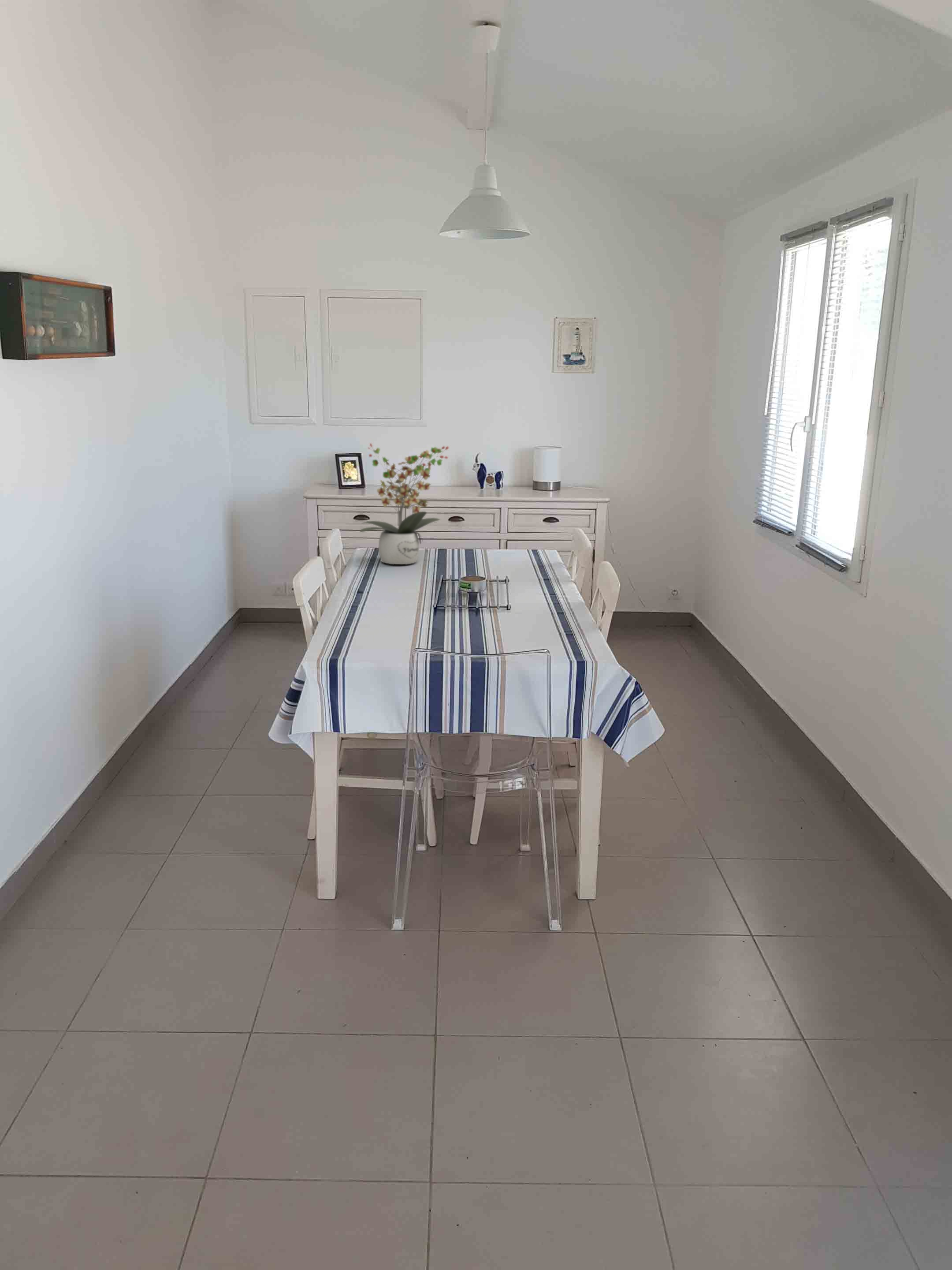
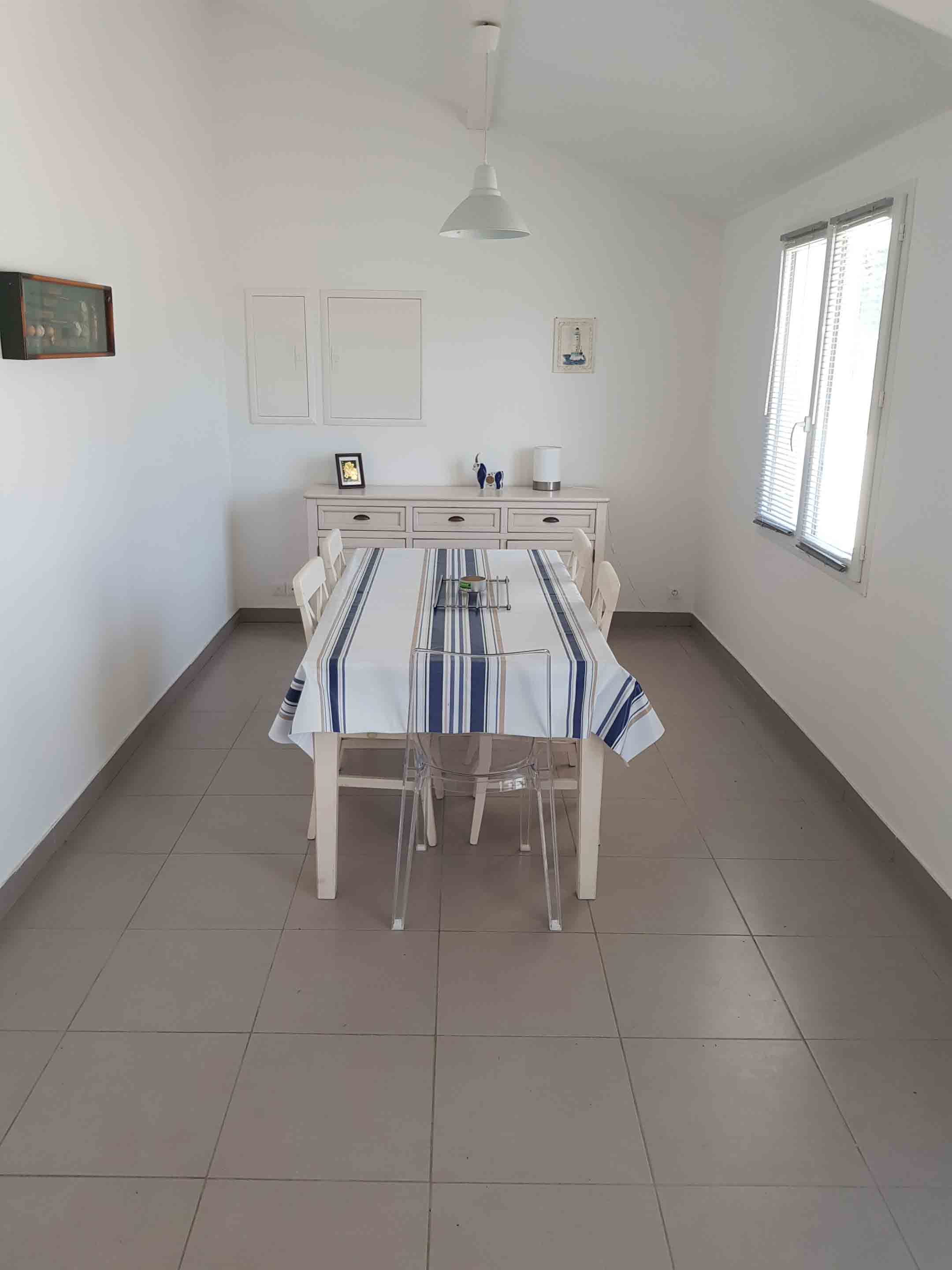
- potted plant (407, 504)
